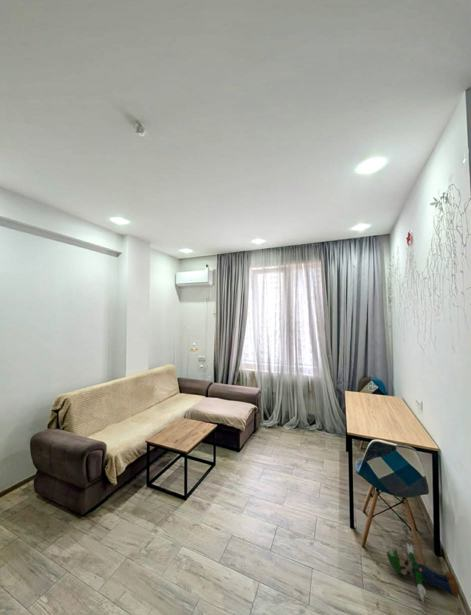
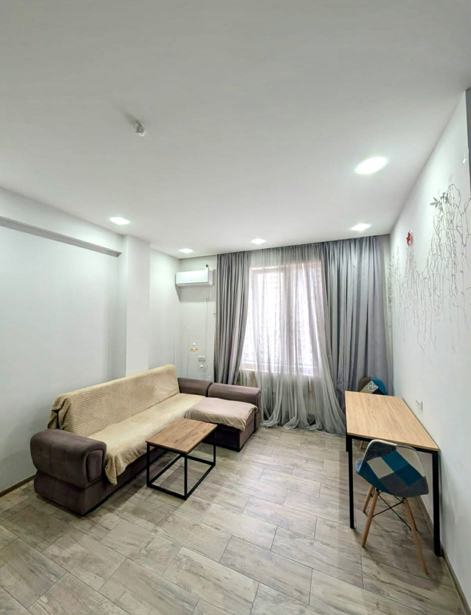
- plush toy (419, 569)
